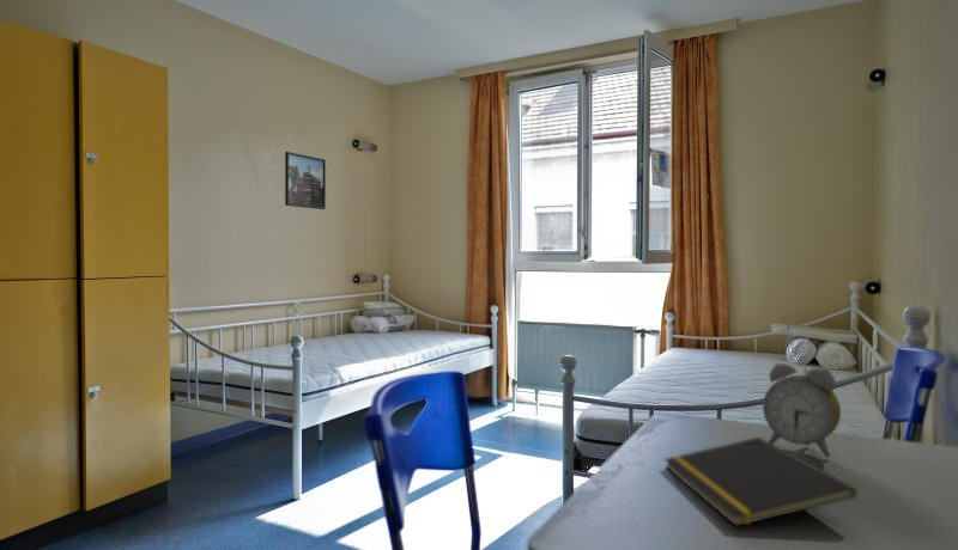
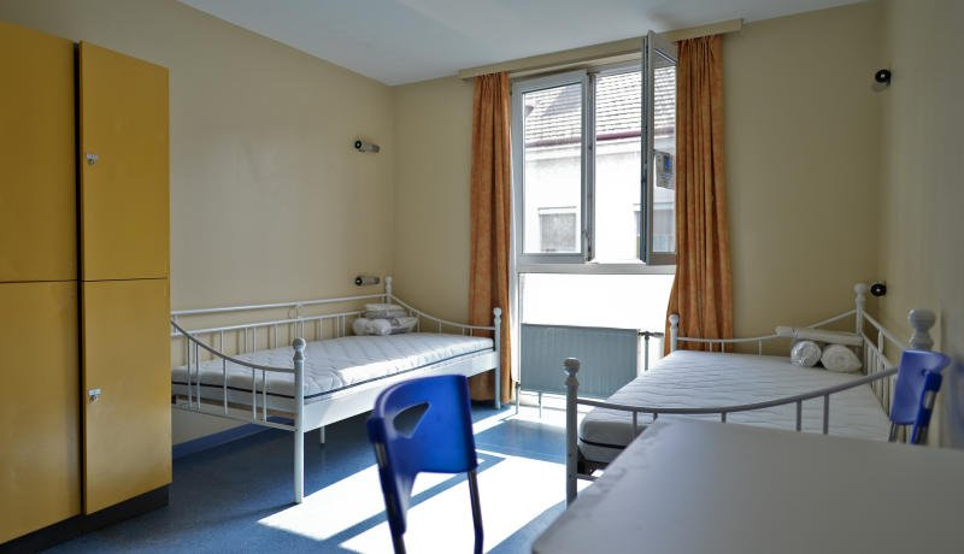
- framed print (305, 181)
- notepad (748, 476)
- alarm clock (802, 407)
